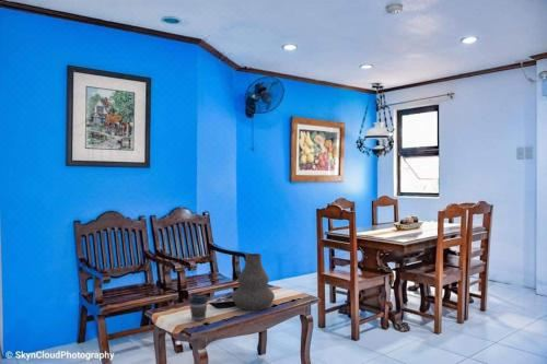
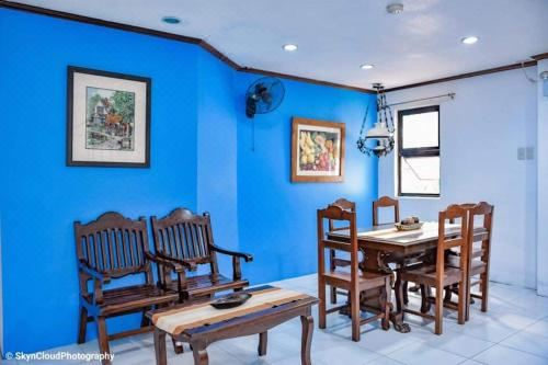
- coffee cup (198, 306)
- vase (253, 280)
